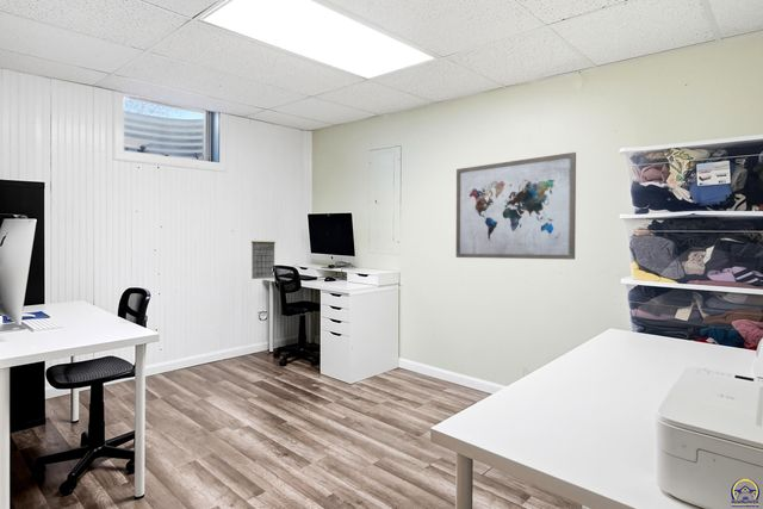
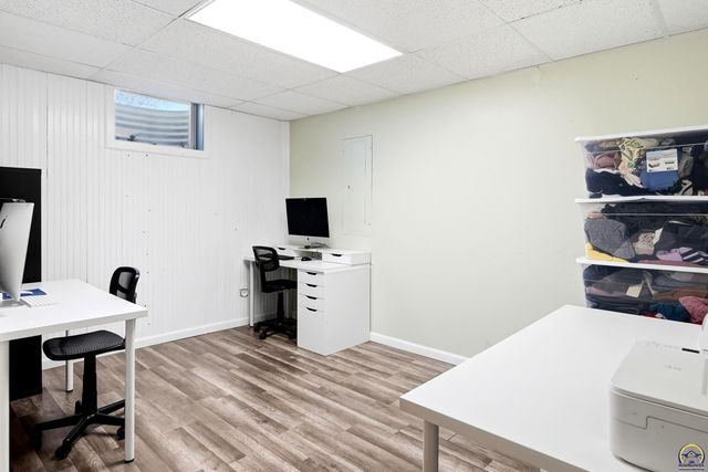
- wall art (509, 210)
- calendar (263, 255)
